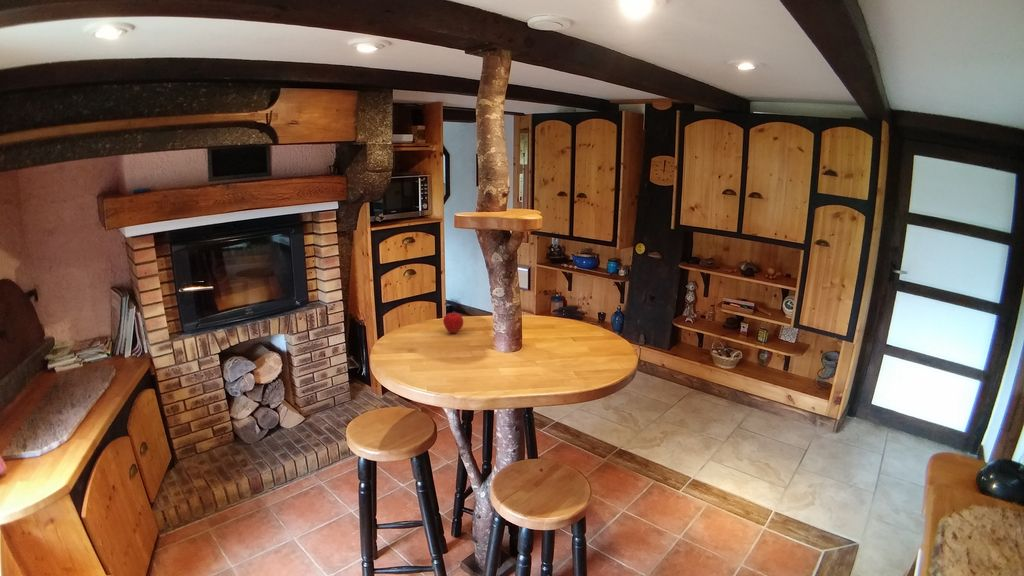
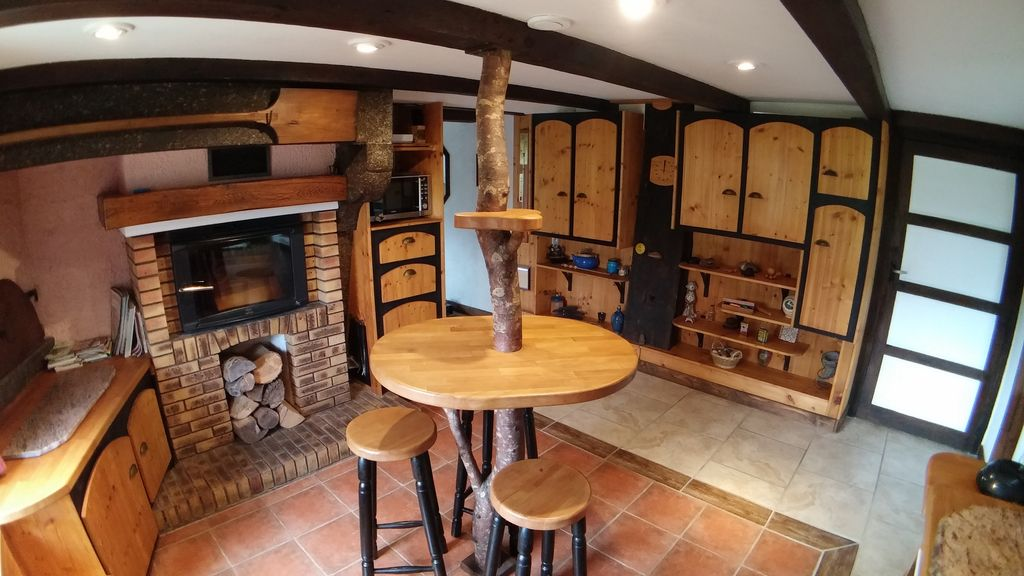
- apple (453, 323)
